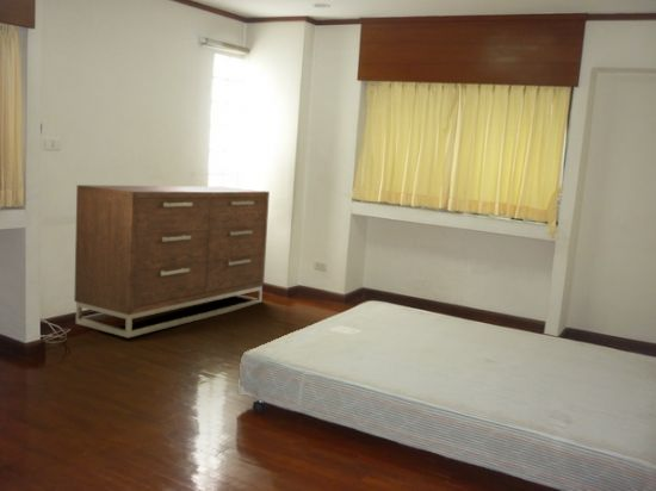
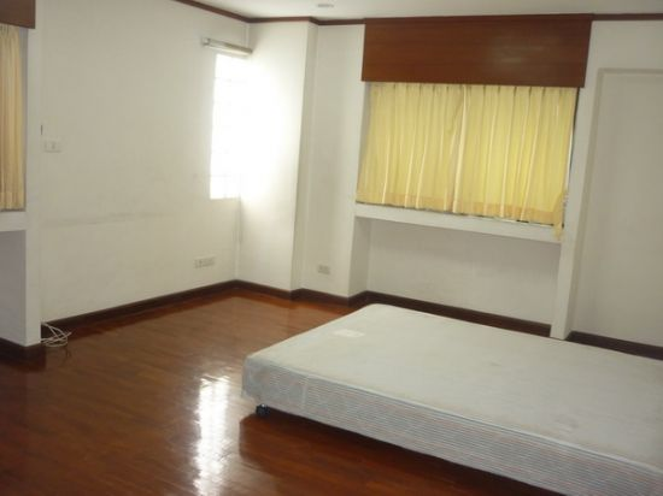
- dresser (181, 251)
